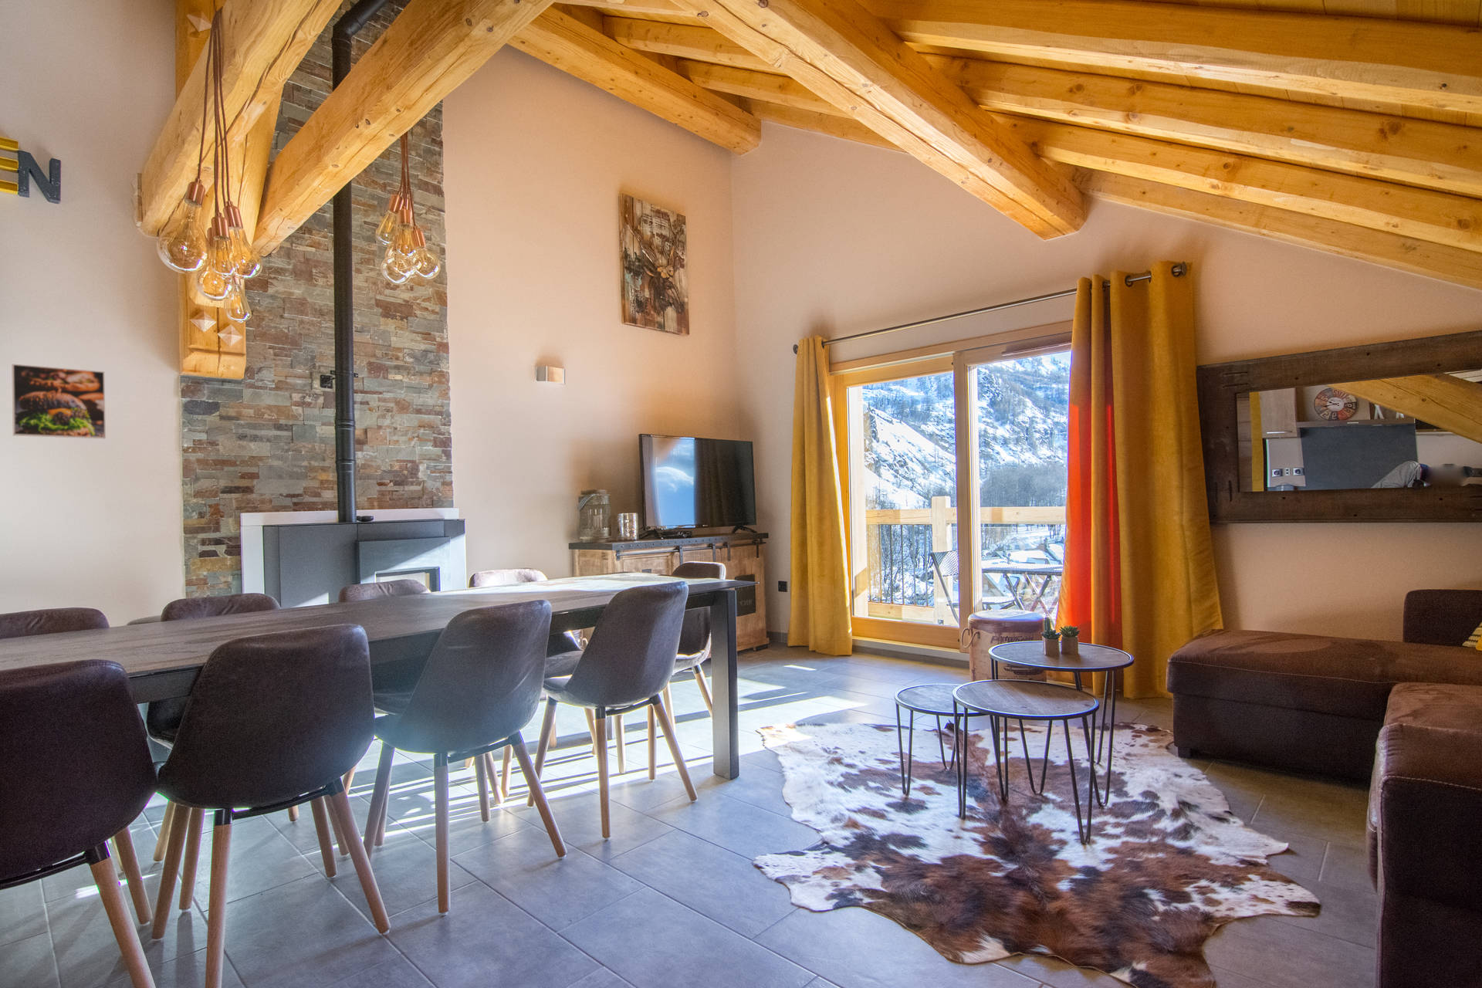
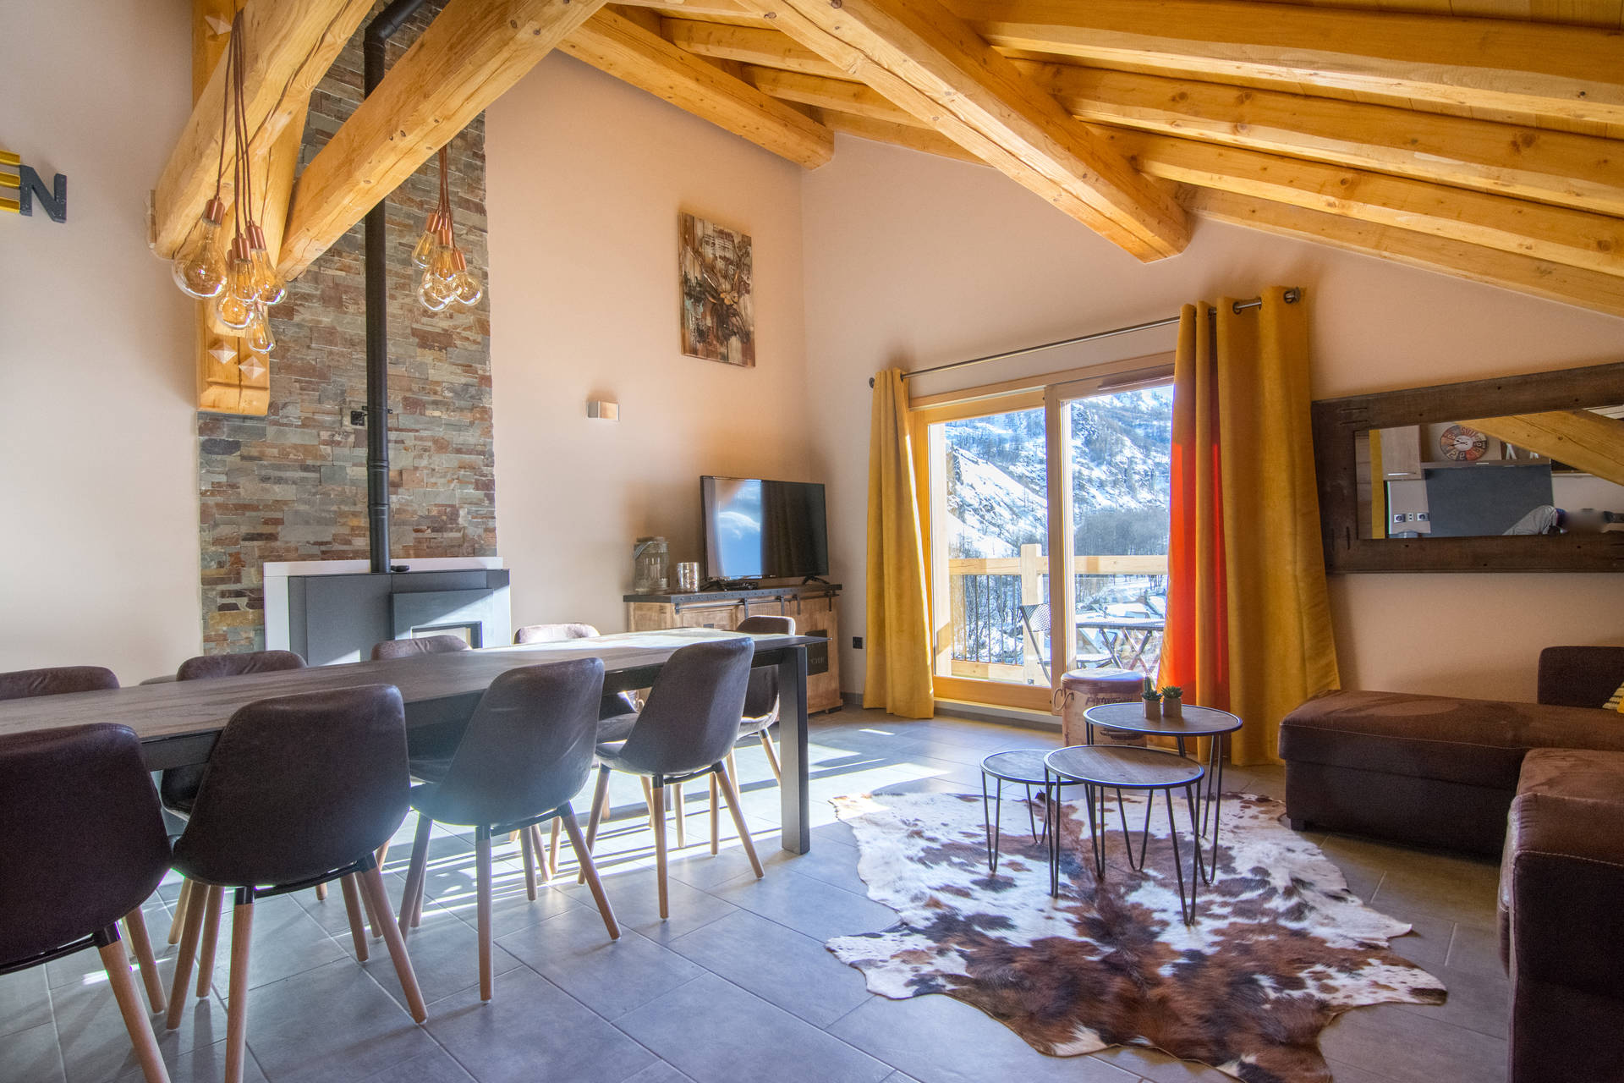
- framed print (60, 402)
